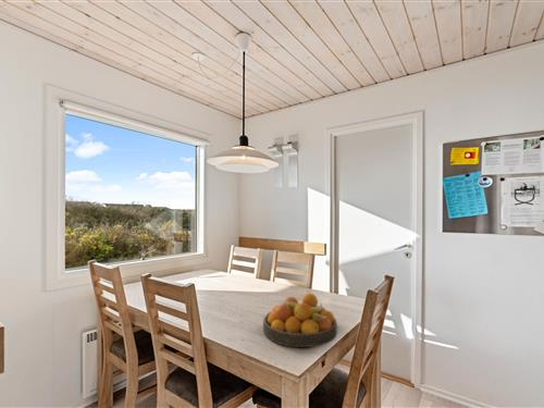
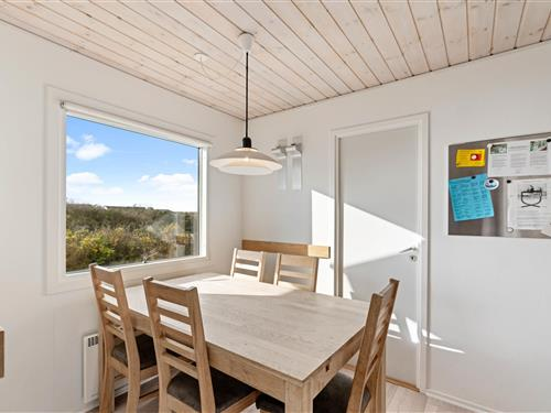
- fruit bowl (299, 313)
